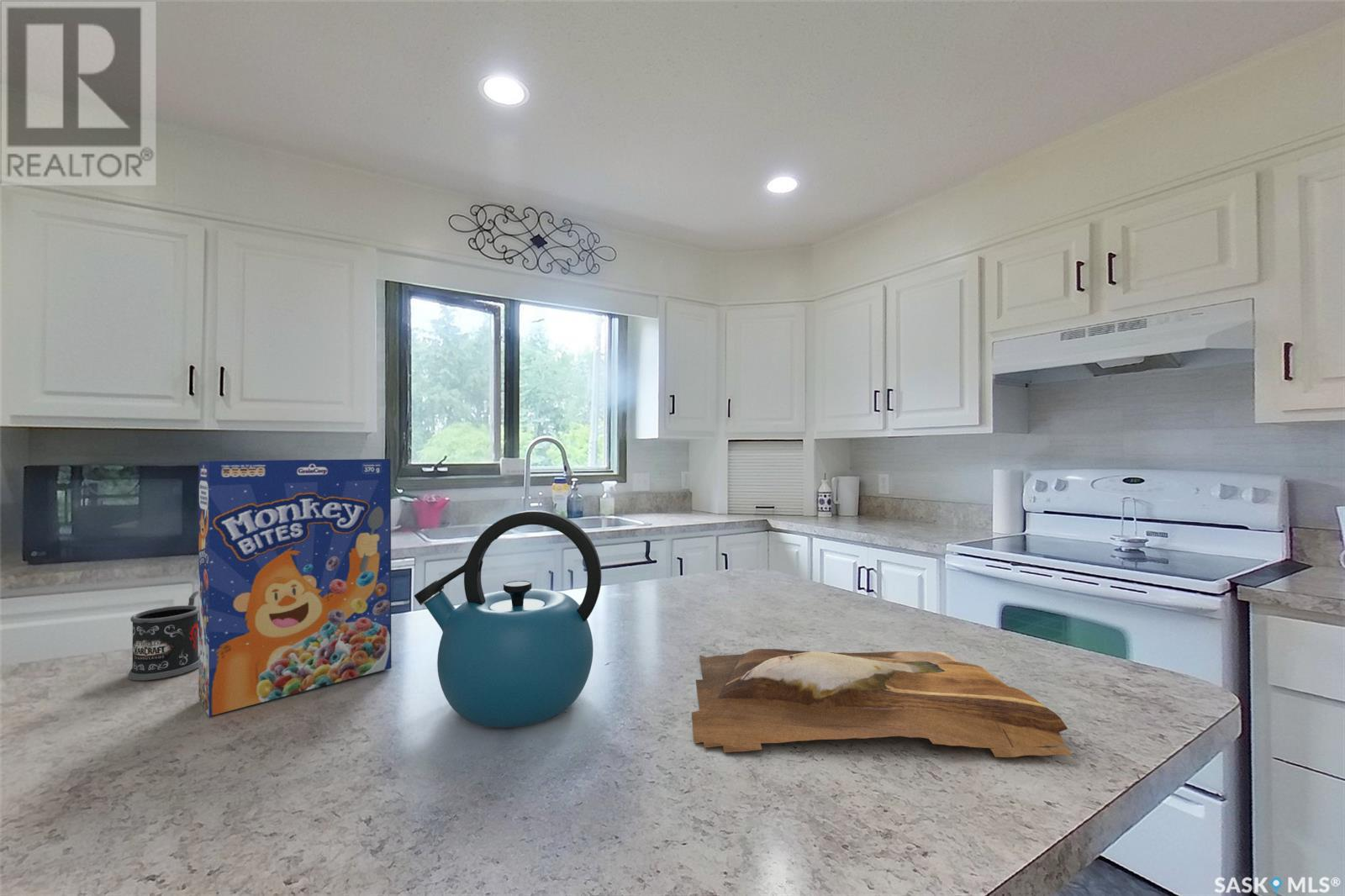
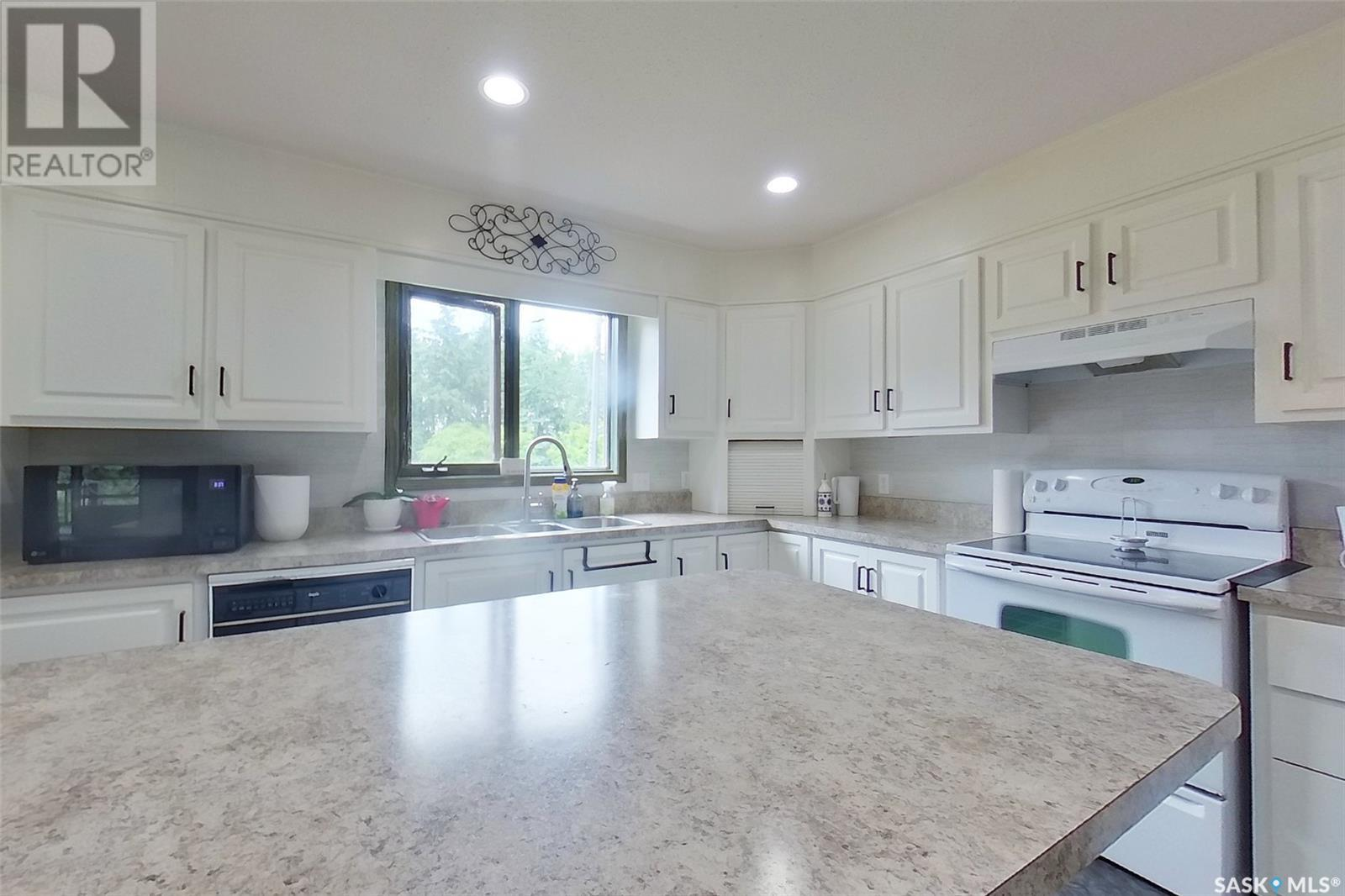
- kettle (509, 608)
- cutting board (845, 677)
- cereal box (301, 571)
- mug (177, 631)
